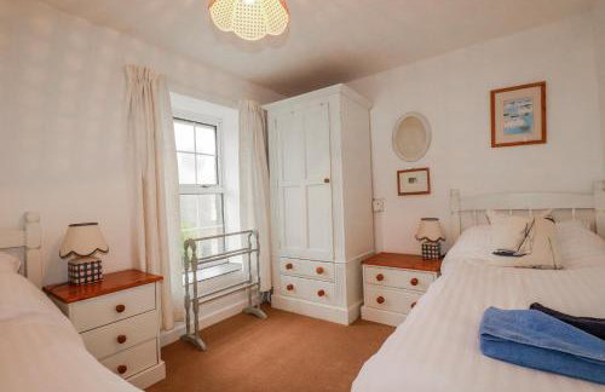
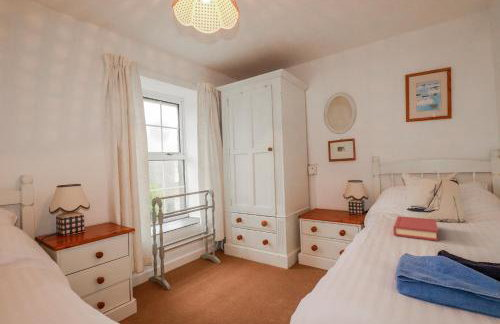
+ hardback book (415, 227)
